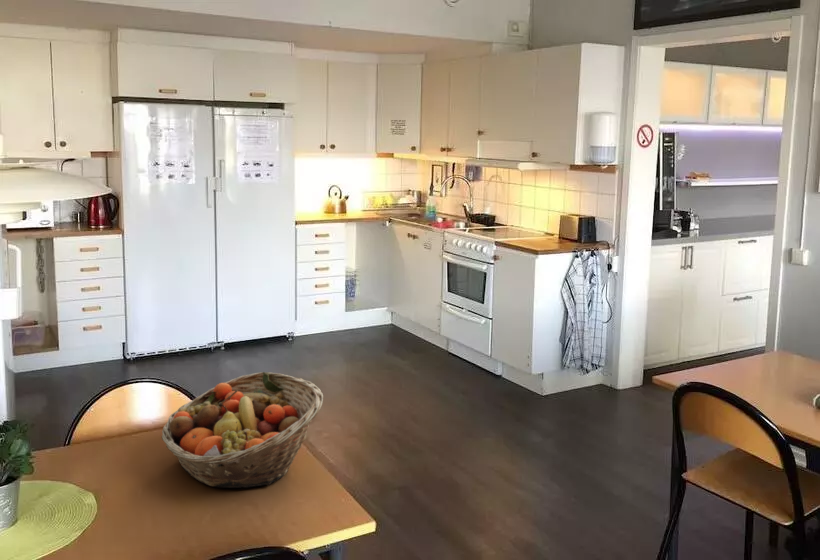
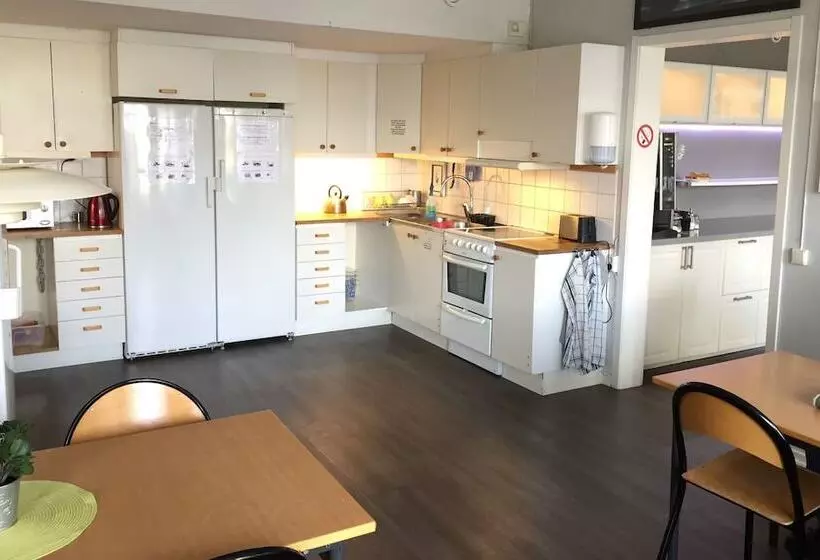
- fruit basket (243, 426)
